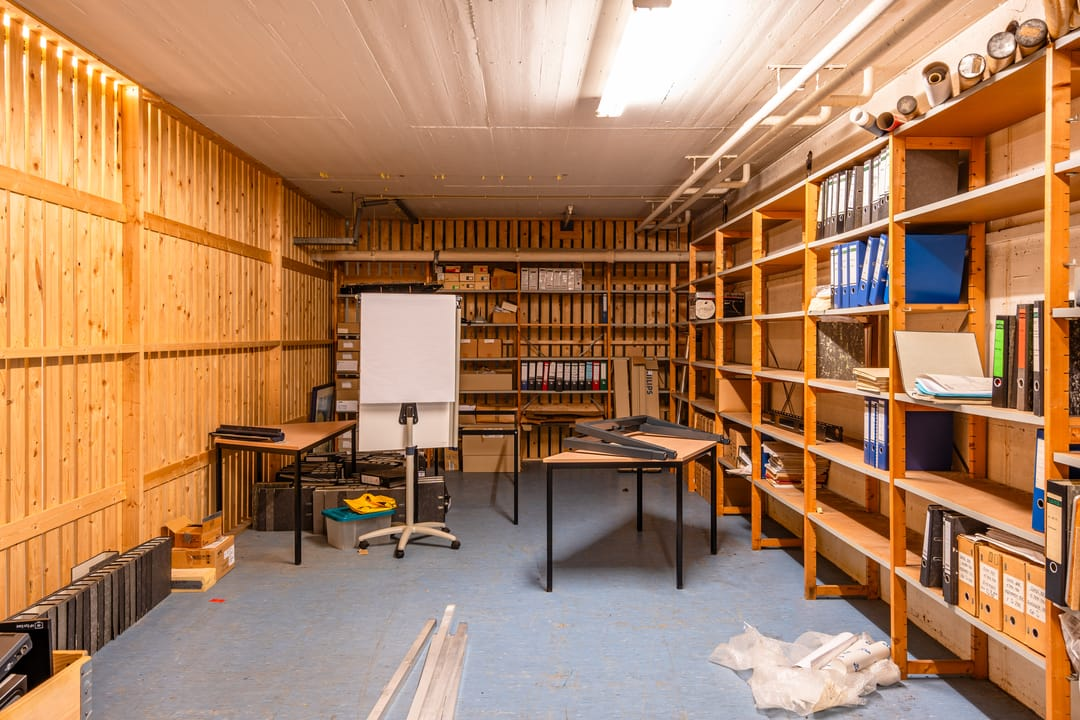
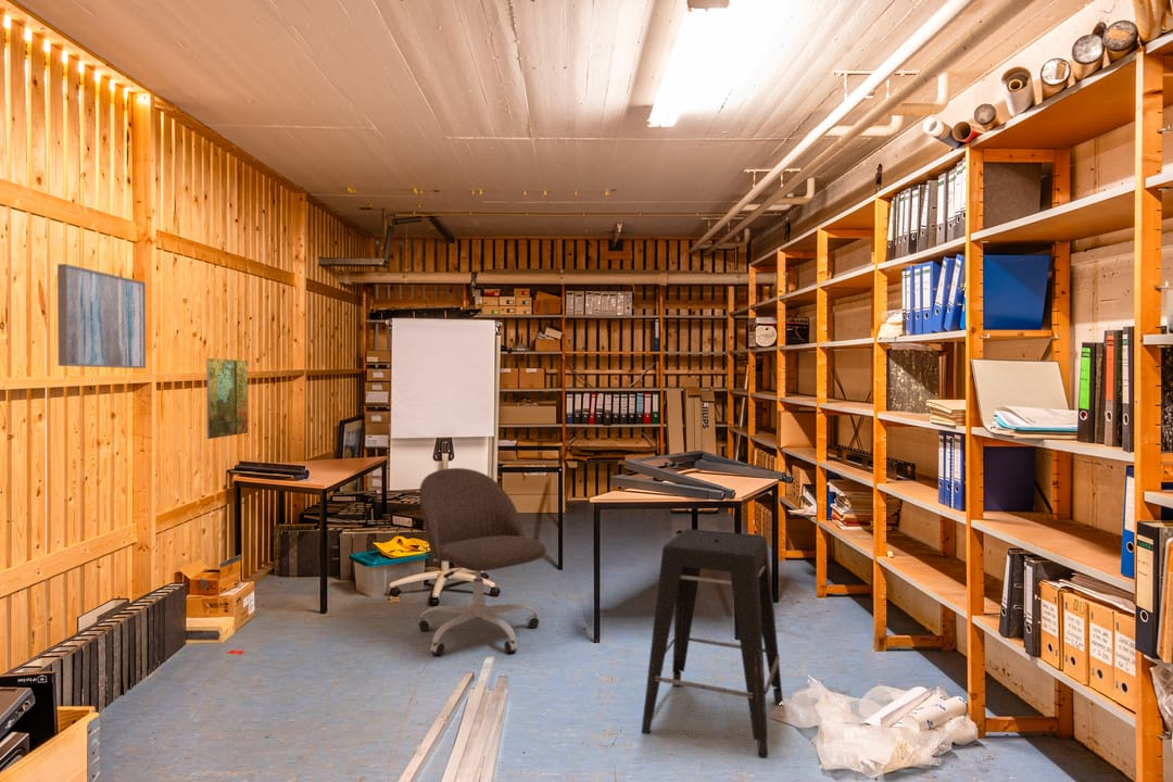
+ office chair (479, 555)
+ wall art (105, 320)
+ stool (716, 641)
+ map (228, 398)
